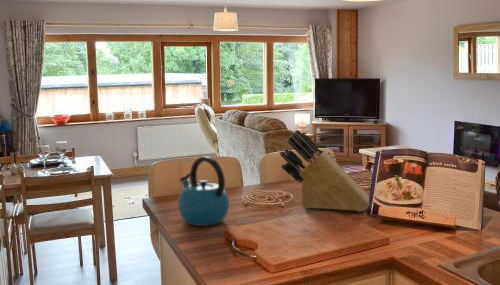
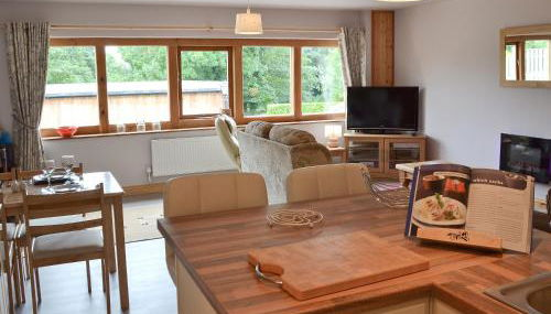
- kettle (201, 188)
- knife block (325, 168)
